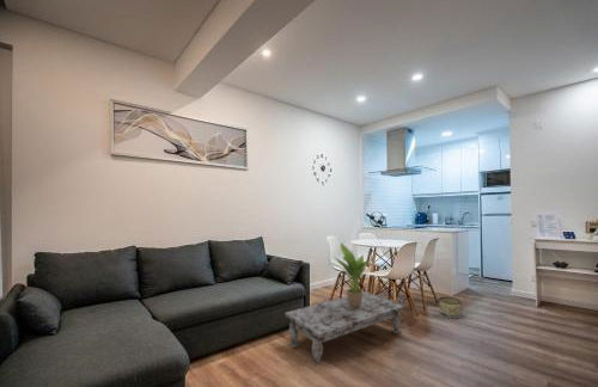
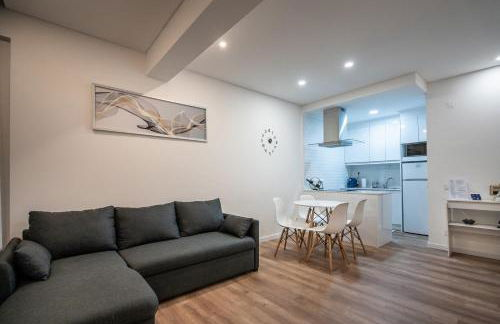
- potted plant (349, 275)
- bucket (450, 307)
- coffee table (347, 322)
